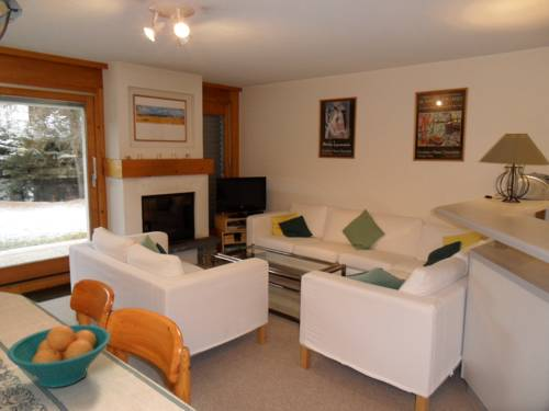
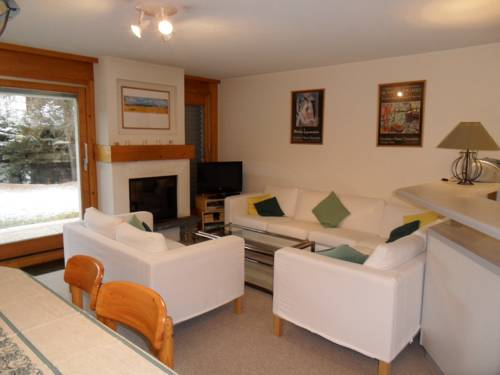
- fruit bowl (61, 352)
